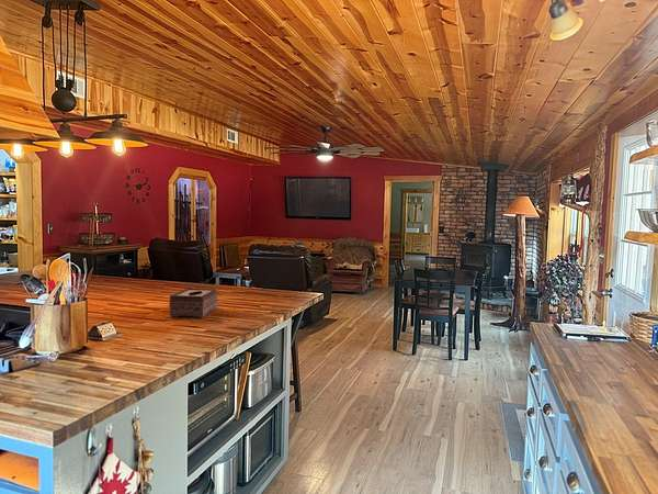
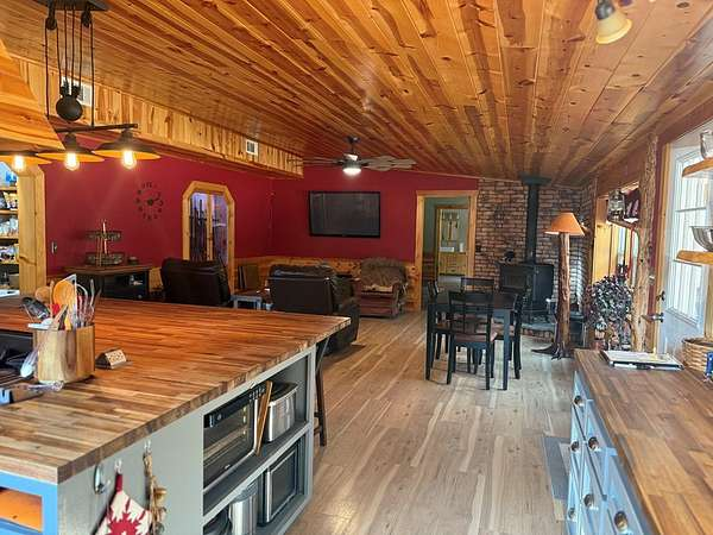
- tissue box (194, 302)
